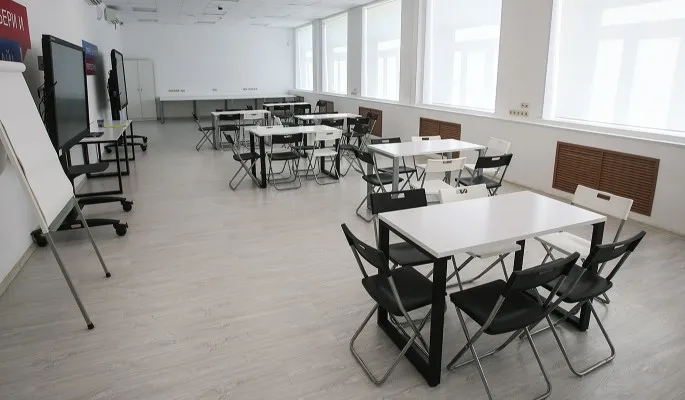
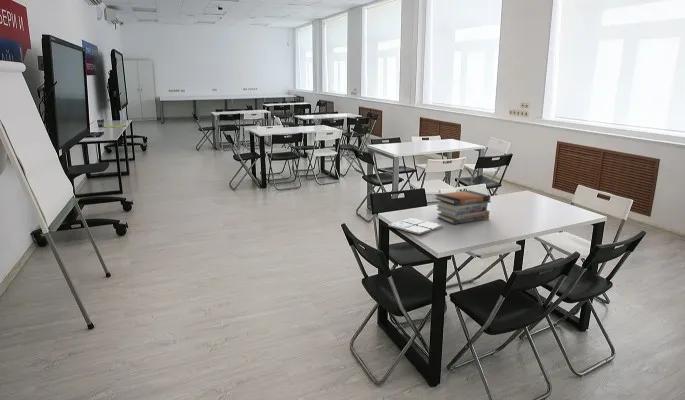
+ book stack (462, 206)
+ drink coaster (415, 225)
